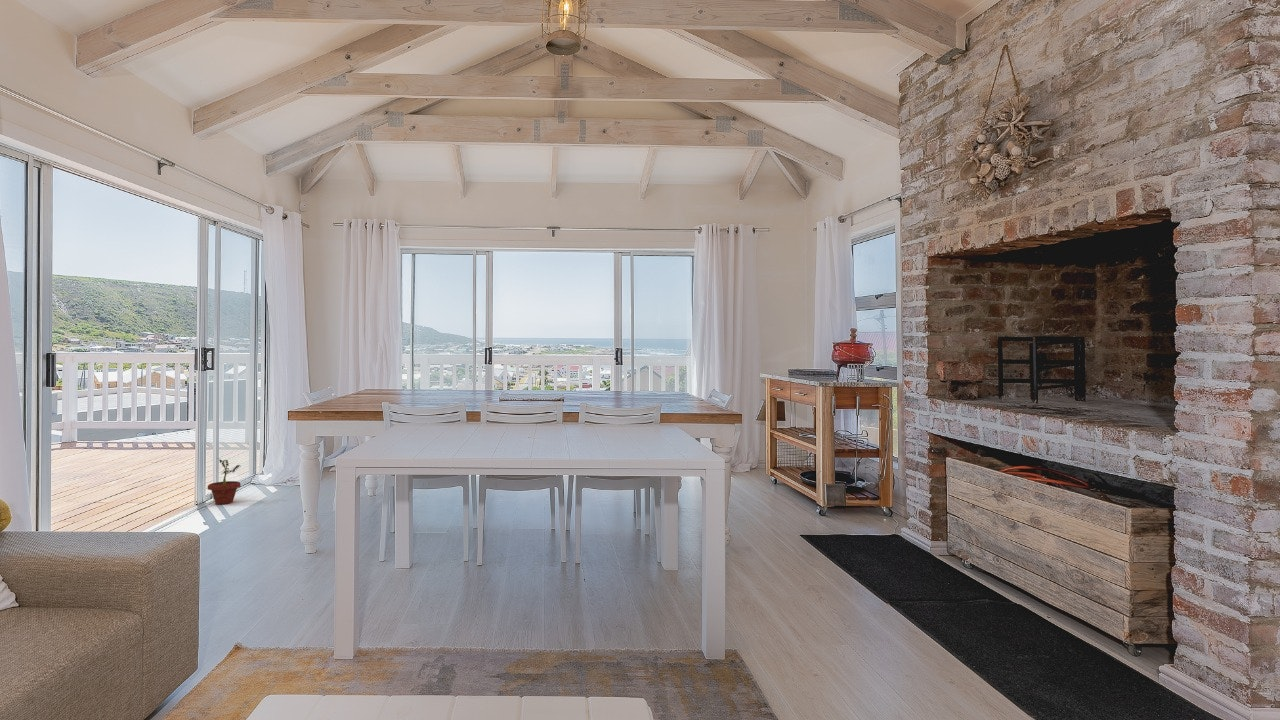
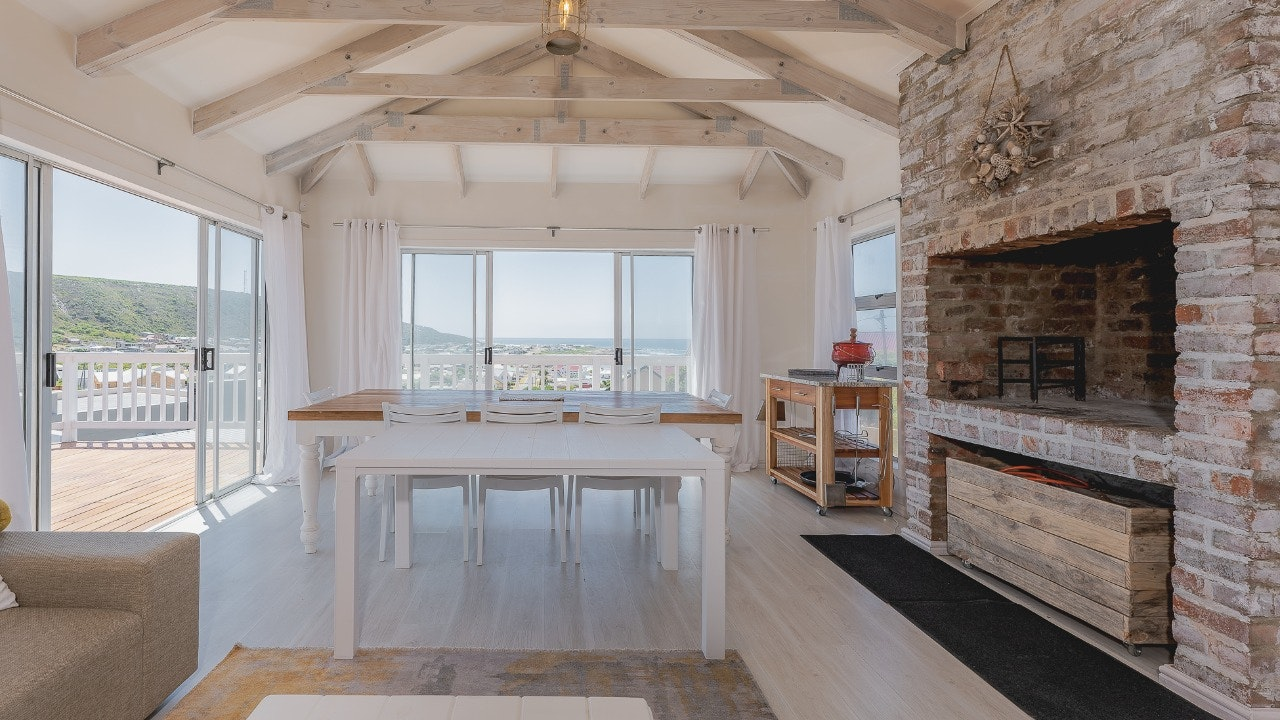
- potted plant (224, 480)
